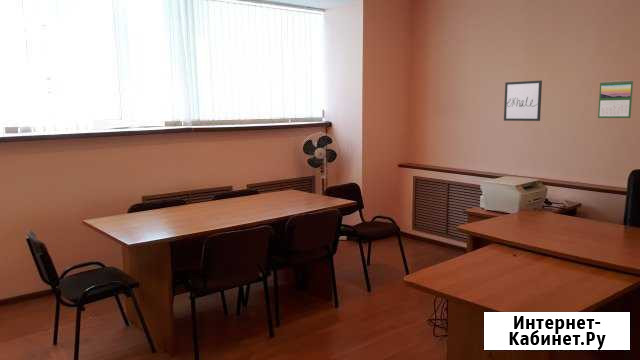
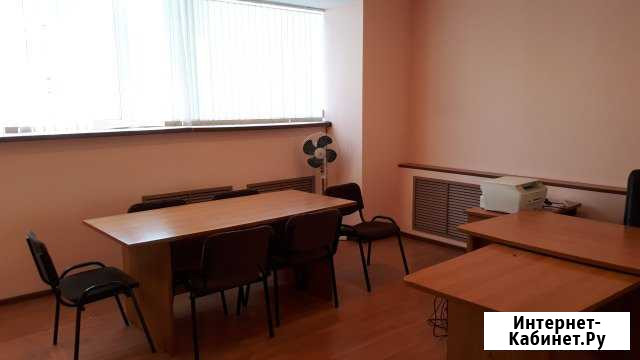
- calendar (615, 99)
- wall art (522, 101)
